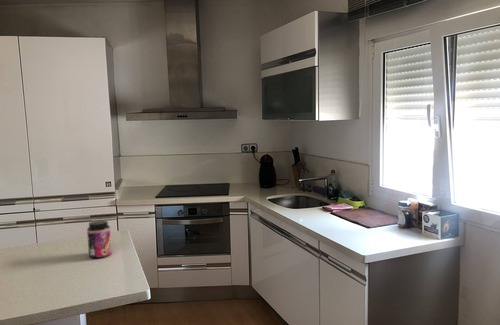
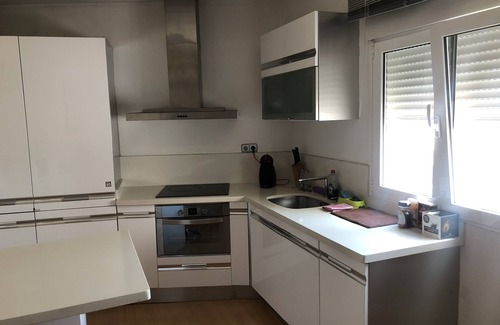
- jar (99, 238)
